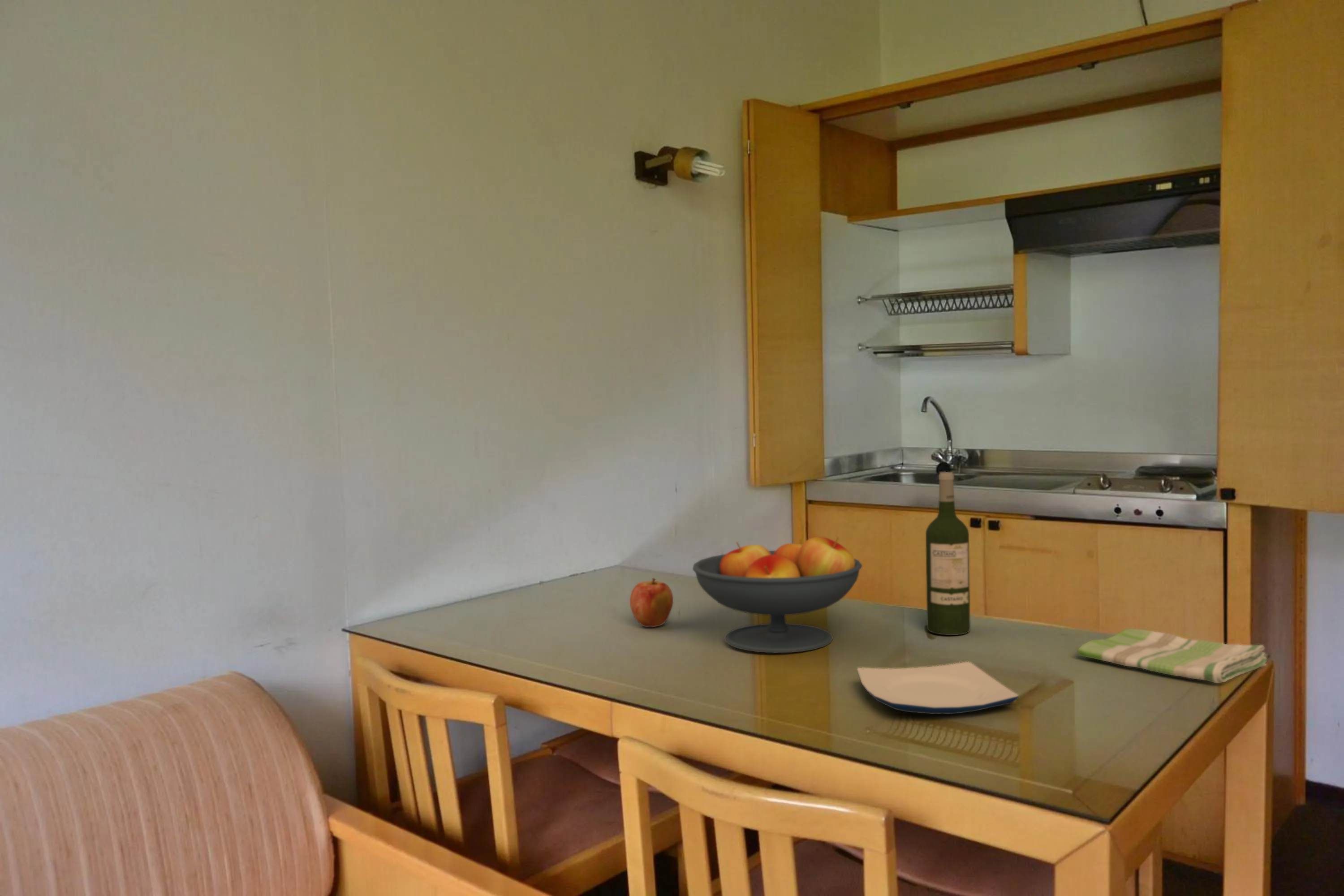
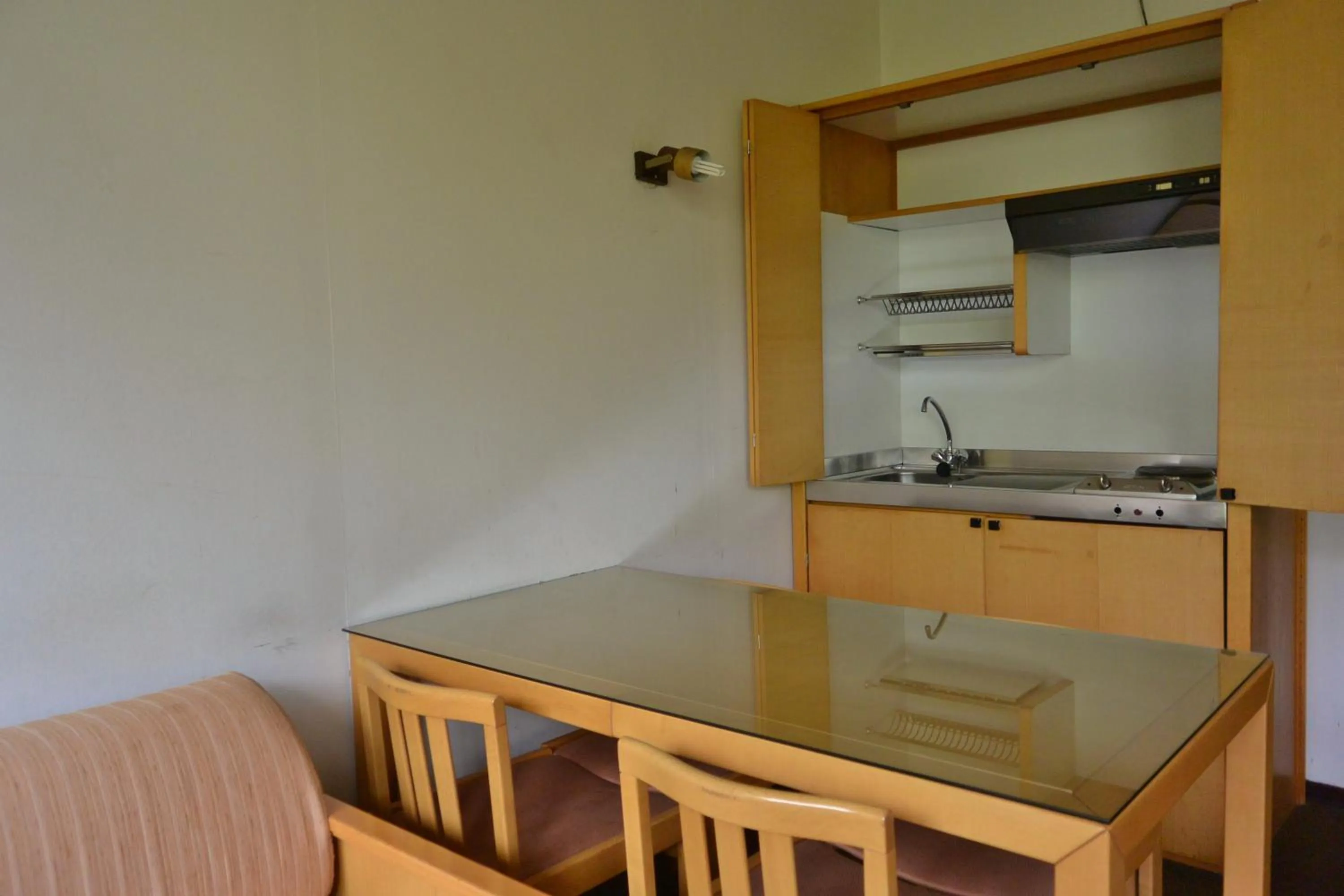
- wine bottle (947, 551)
- apple (651, 602)
- dish towel (1170, 651)
- plate (934, 689)
- fruit bowl (777, 588)
